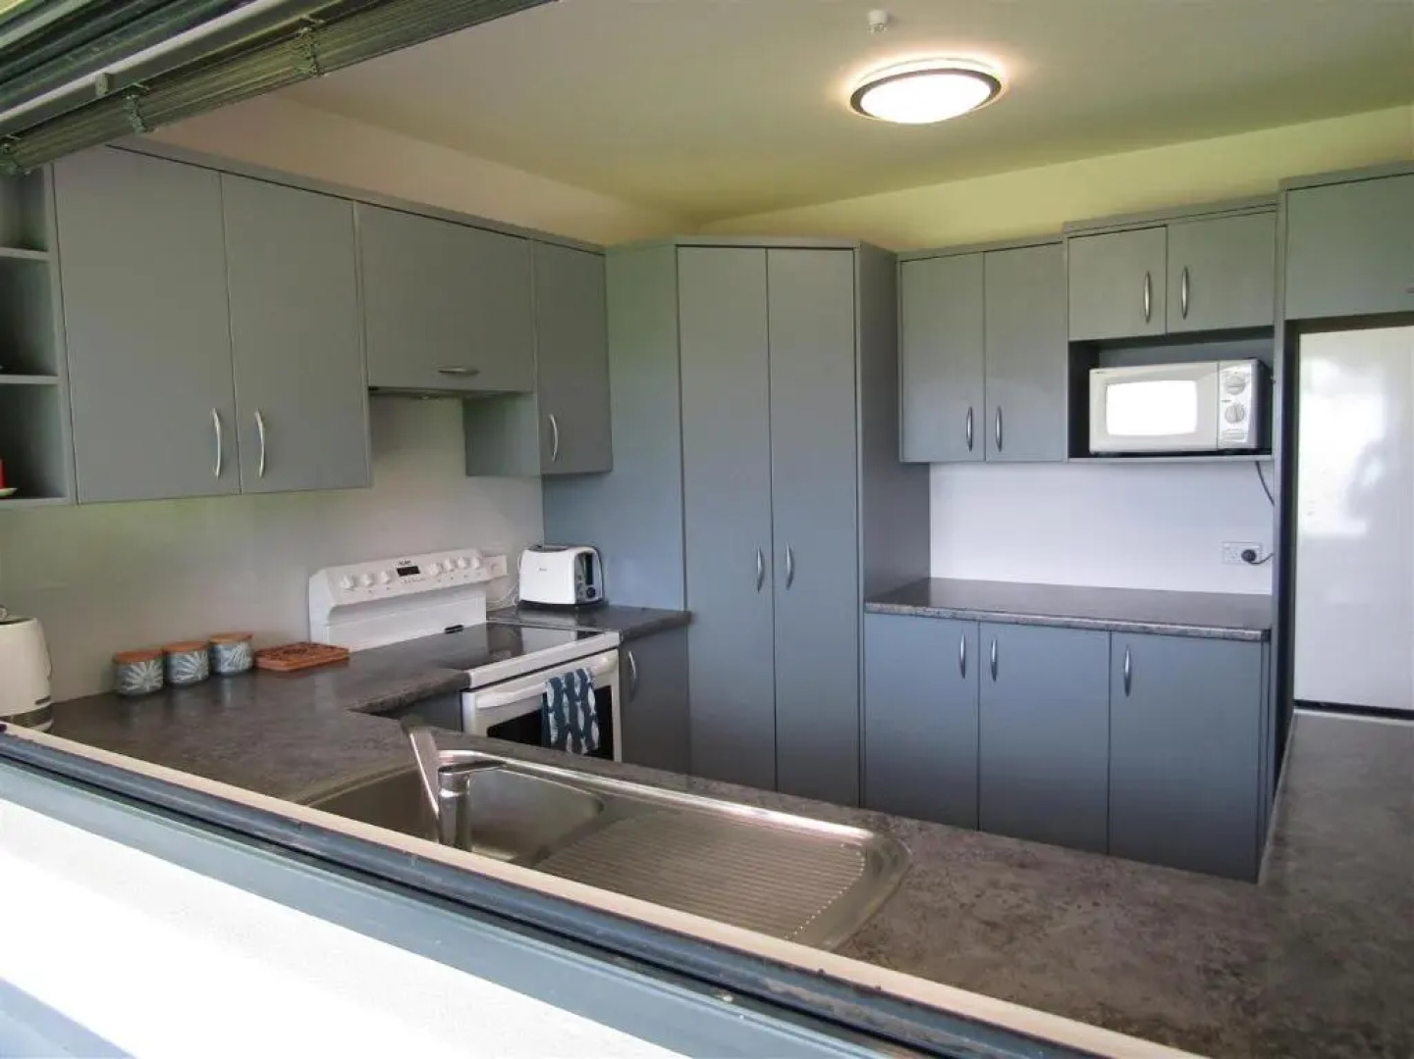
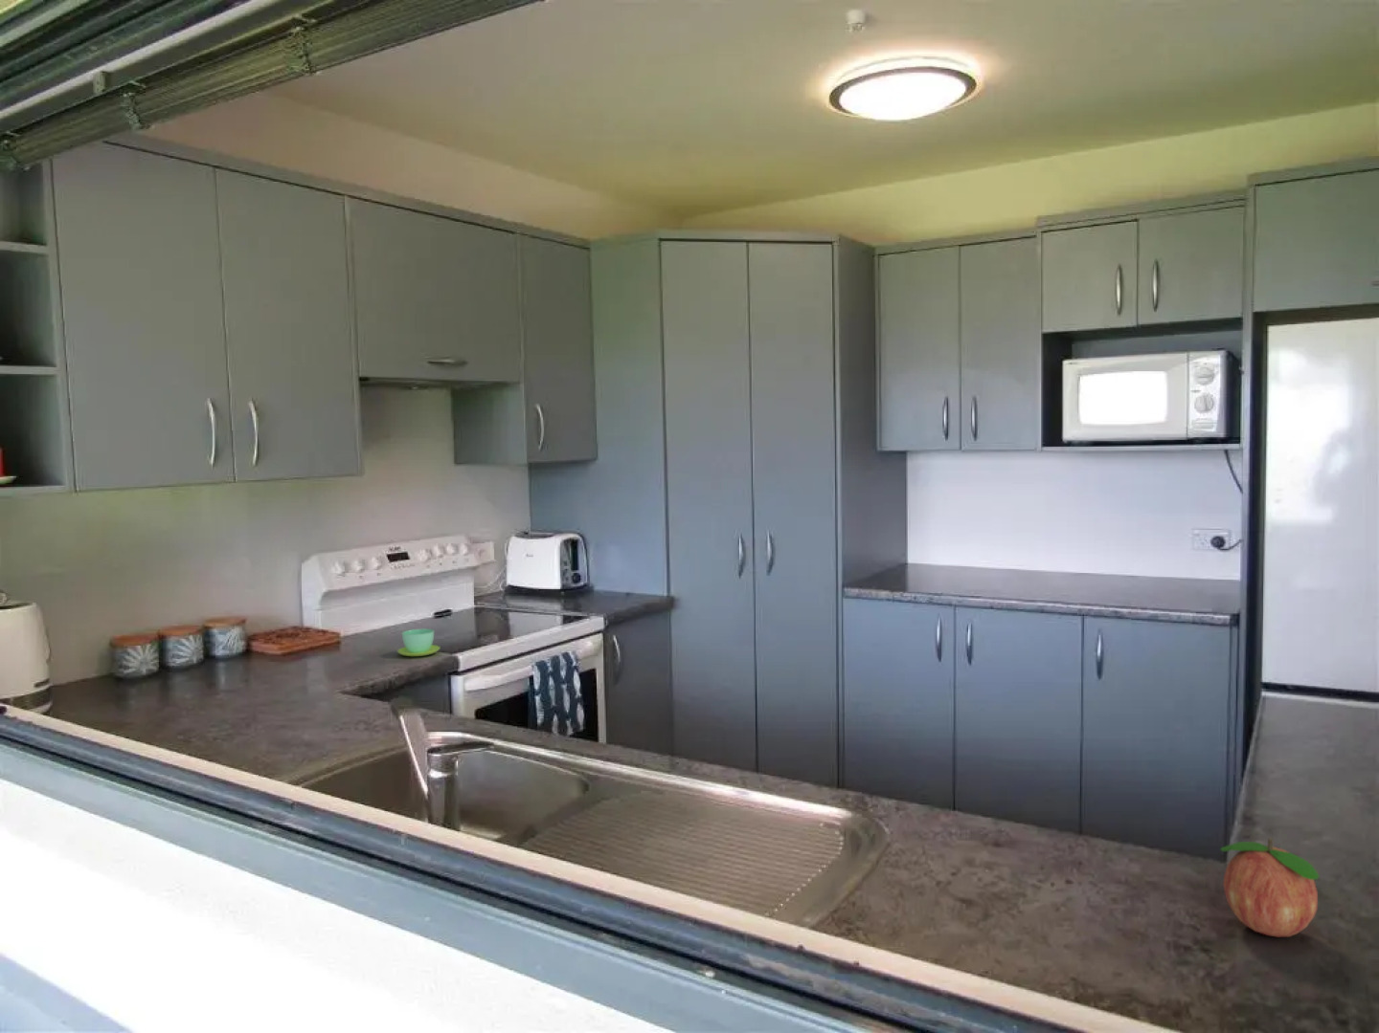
+ cup (418, 641)
+ fruit (1270, 883)
